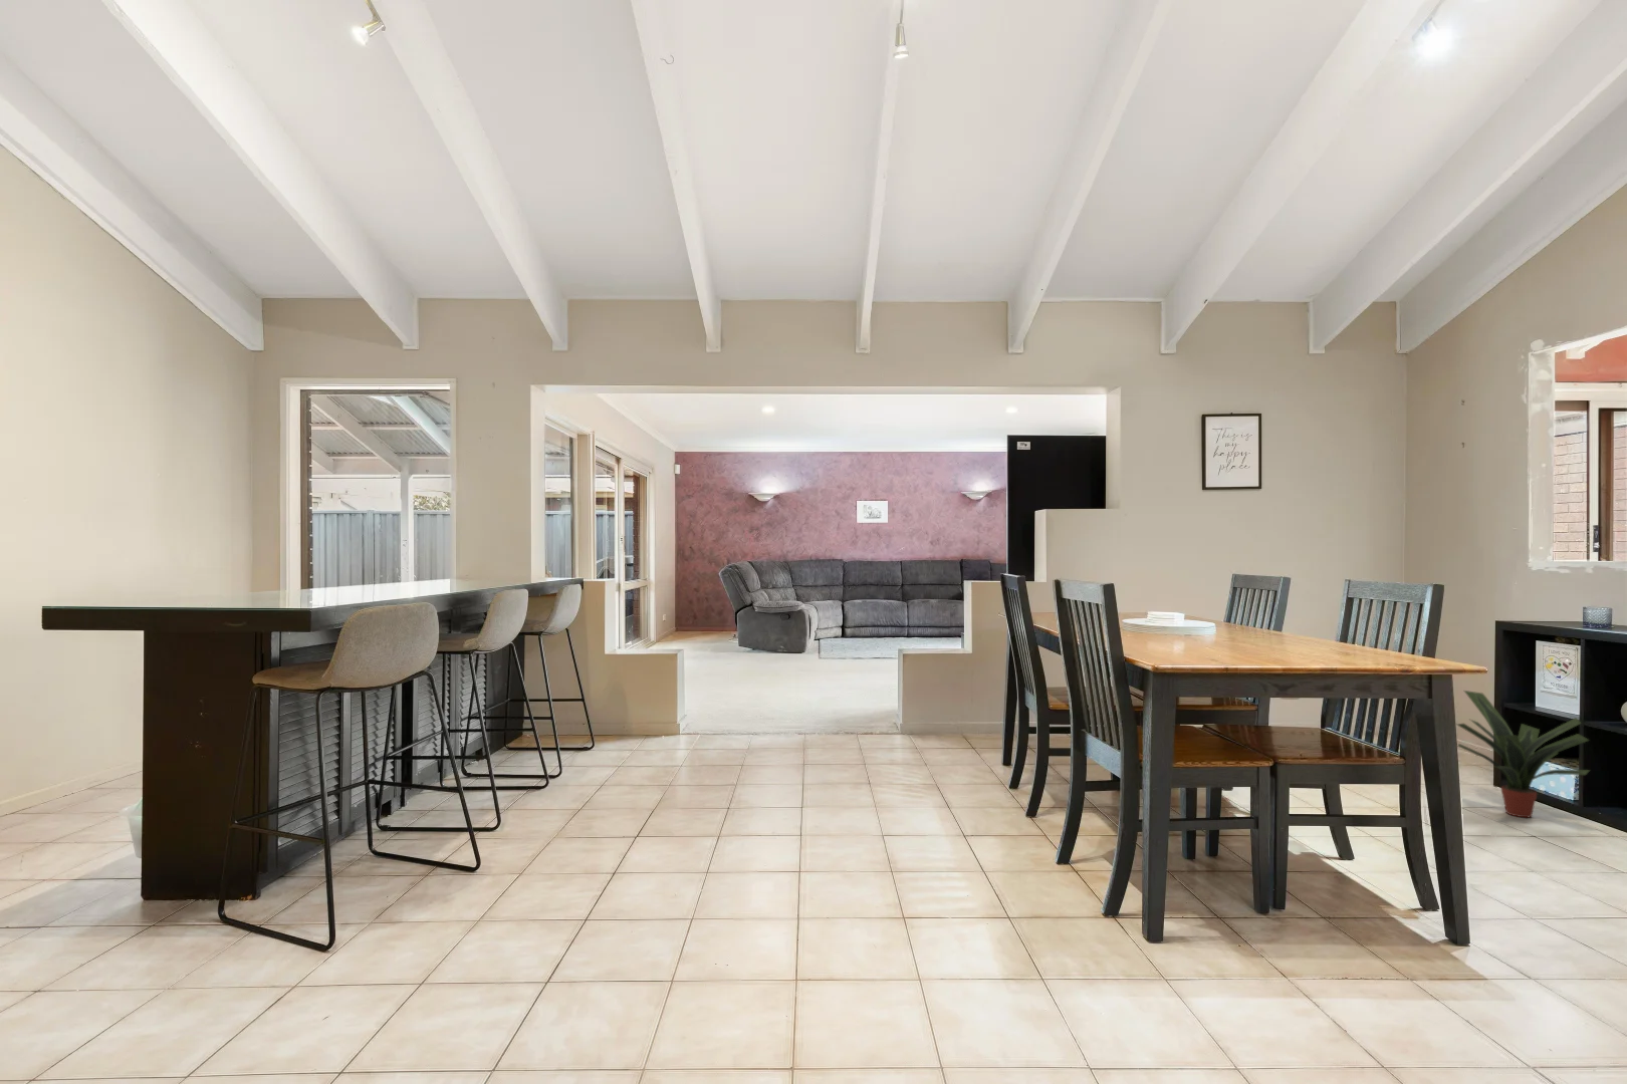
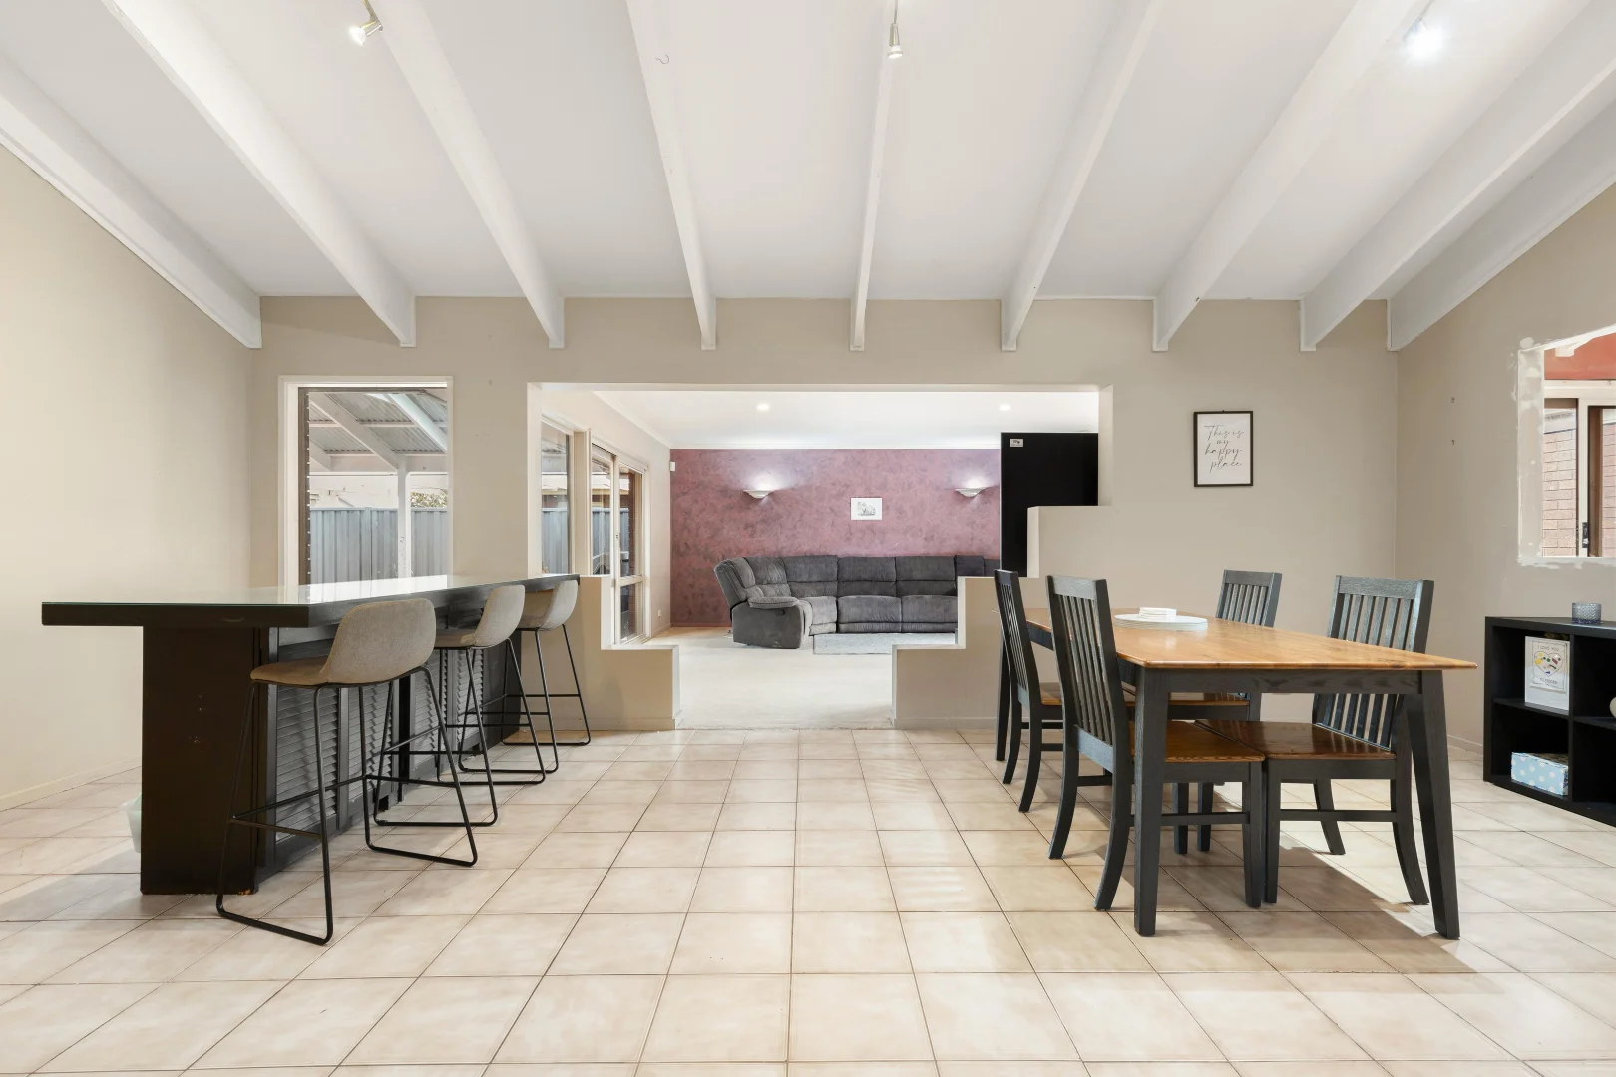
- potted plant (1516, 756)
